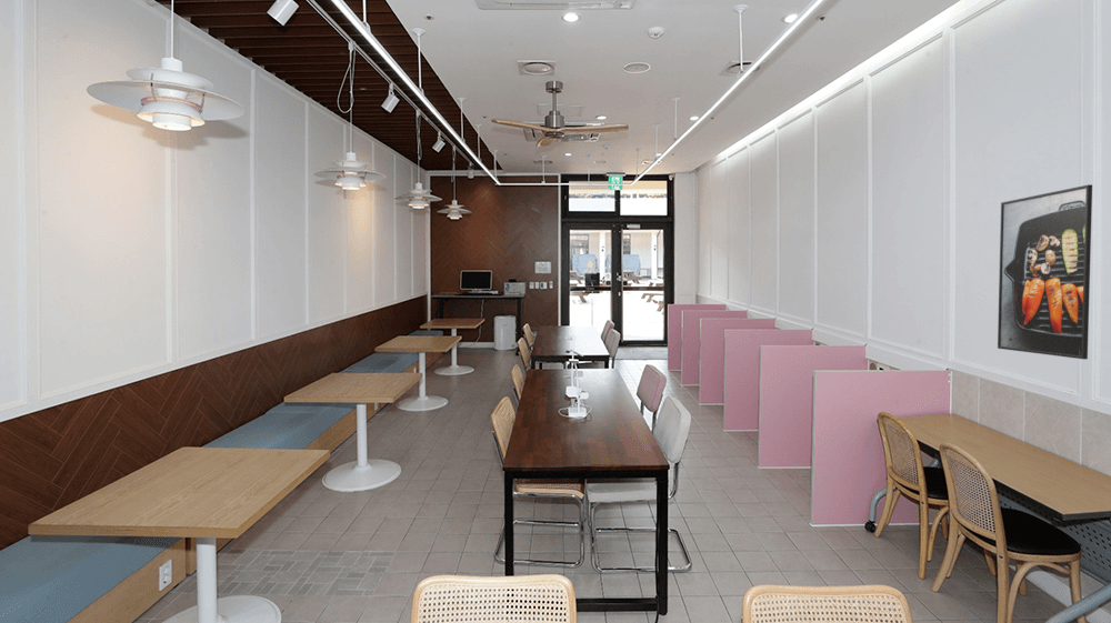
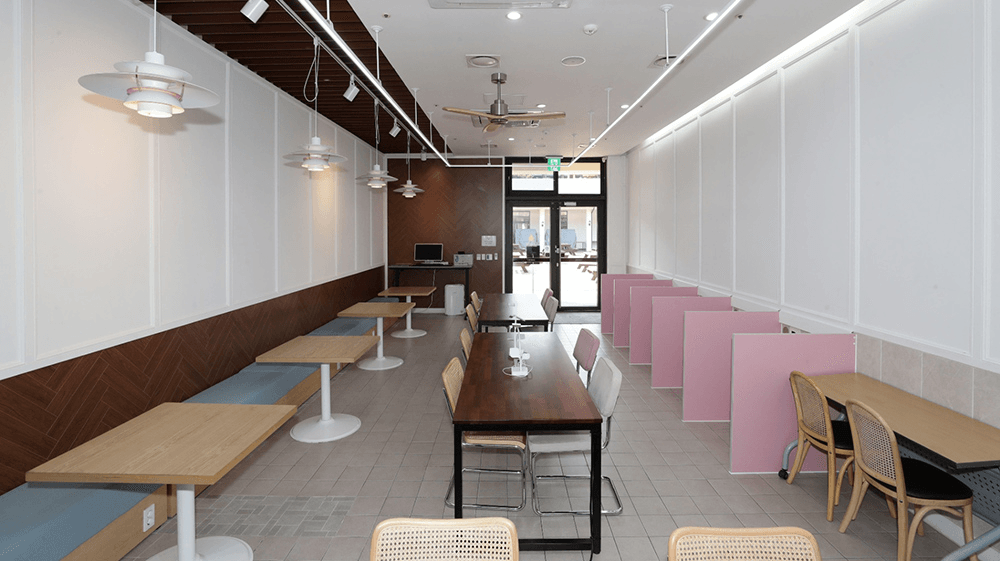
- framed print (1040, 273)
